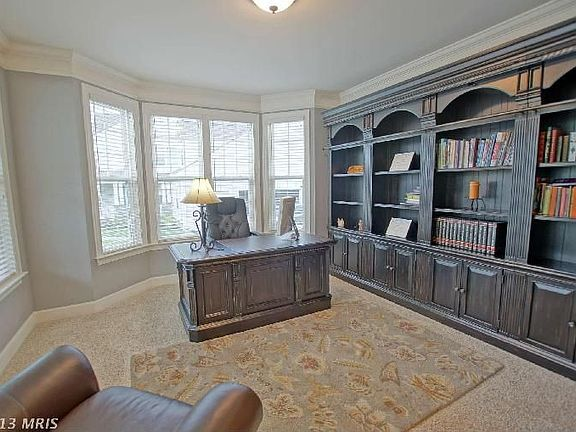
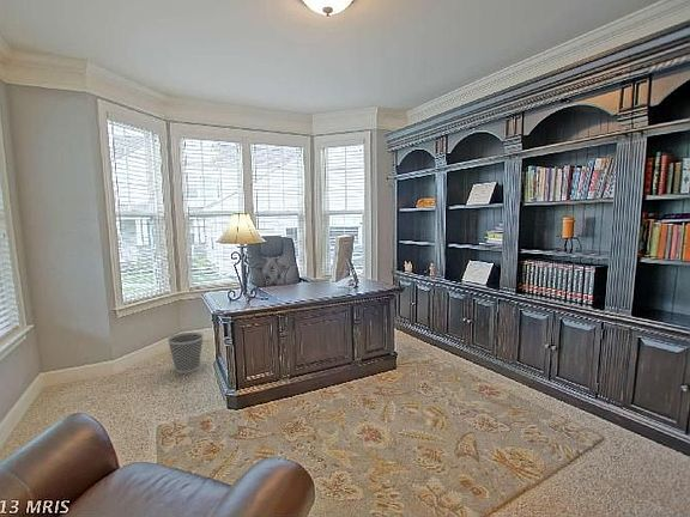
+ wastebasket (186, 353)
